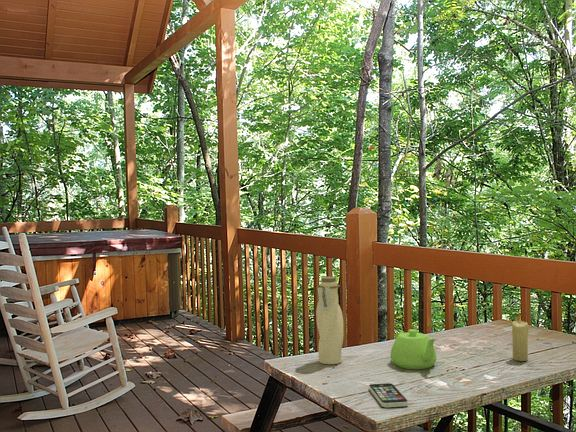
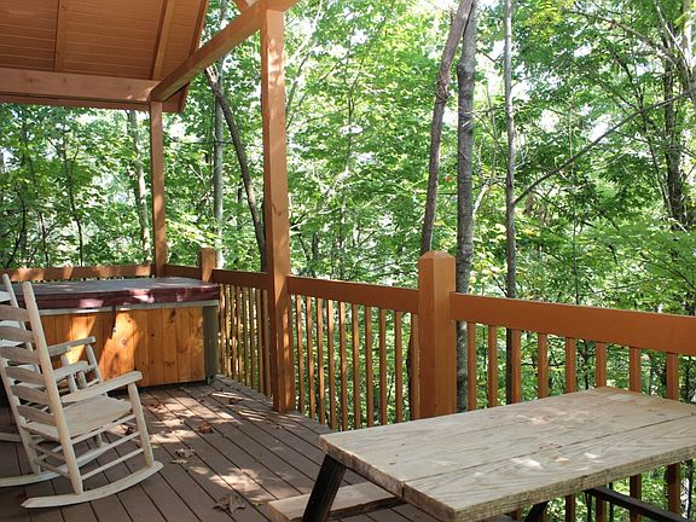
- water bottle (329, 319)
- smartphone (387, 394)
- teapot (415, 347)
- candle (520, 336)
